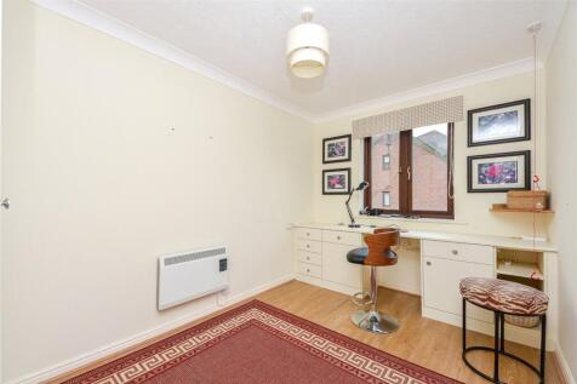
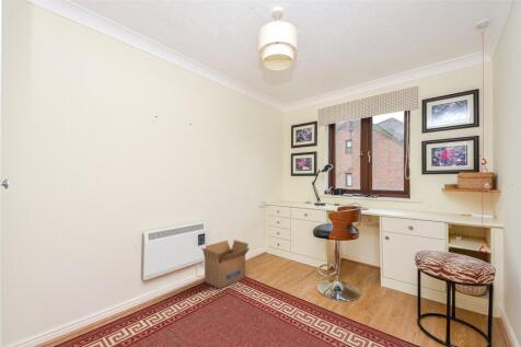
+ cardboard box (225, 262)
